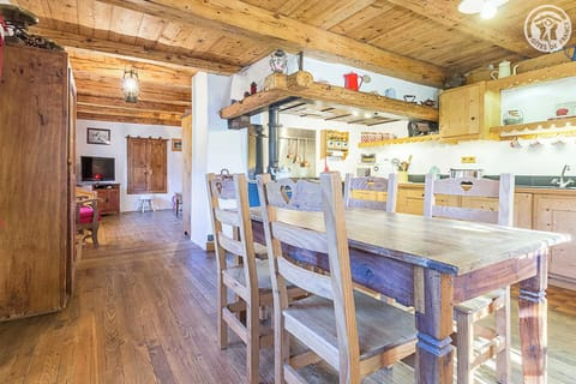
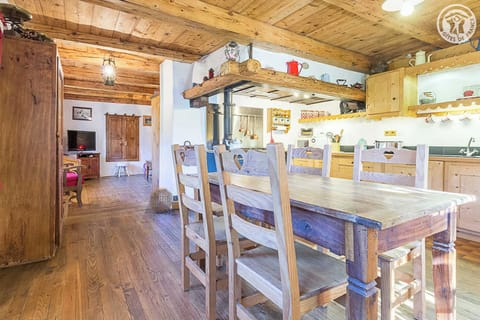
+ woven basket (160, 200)
